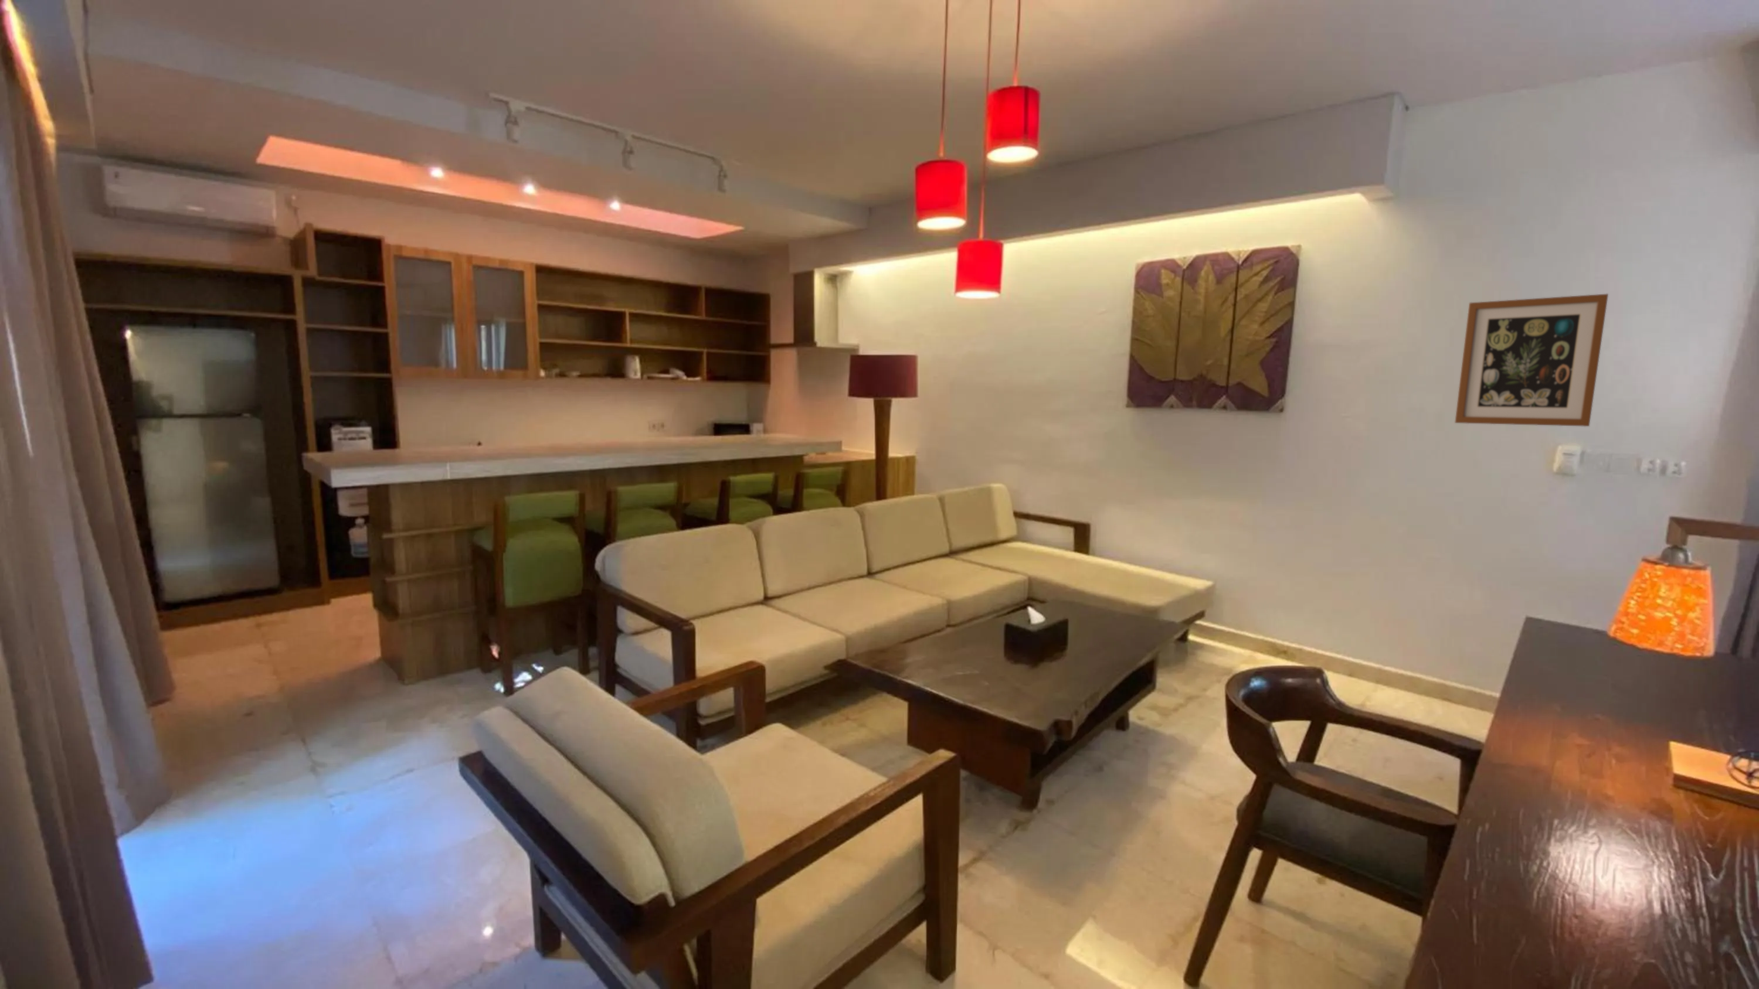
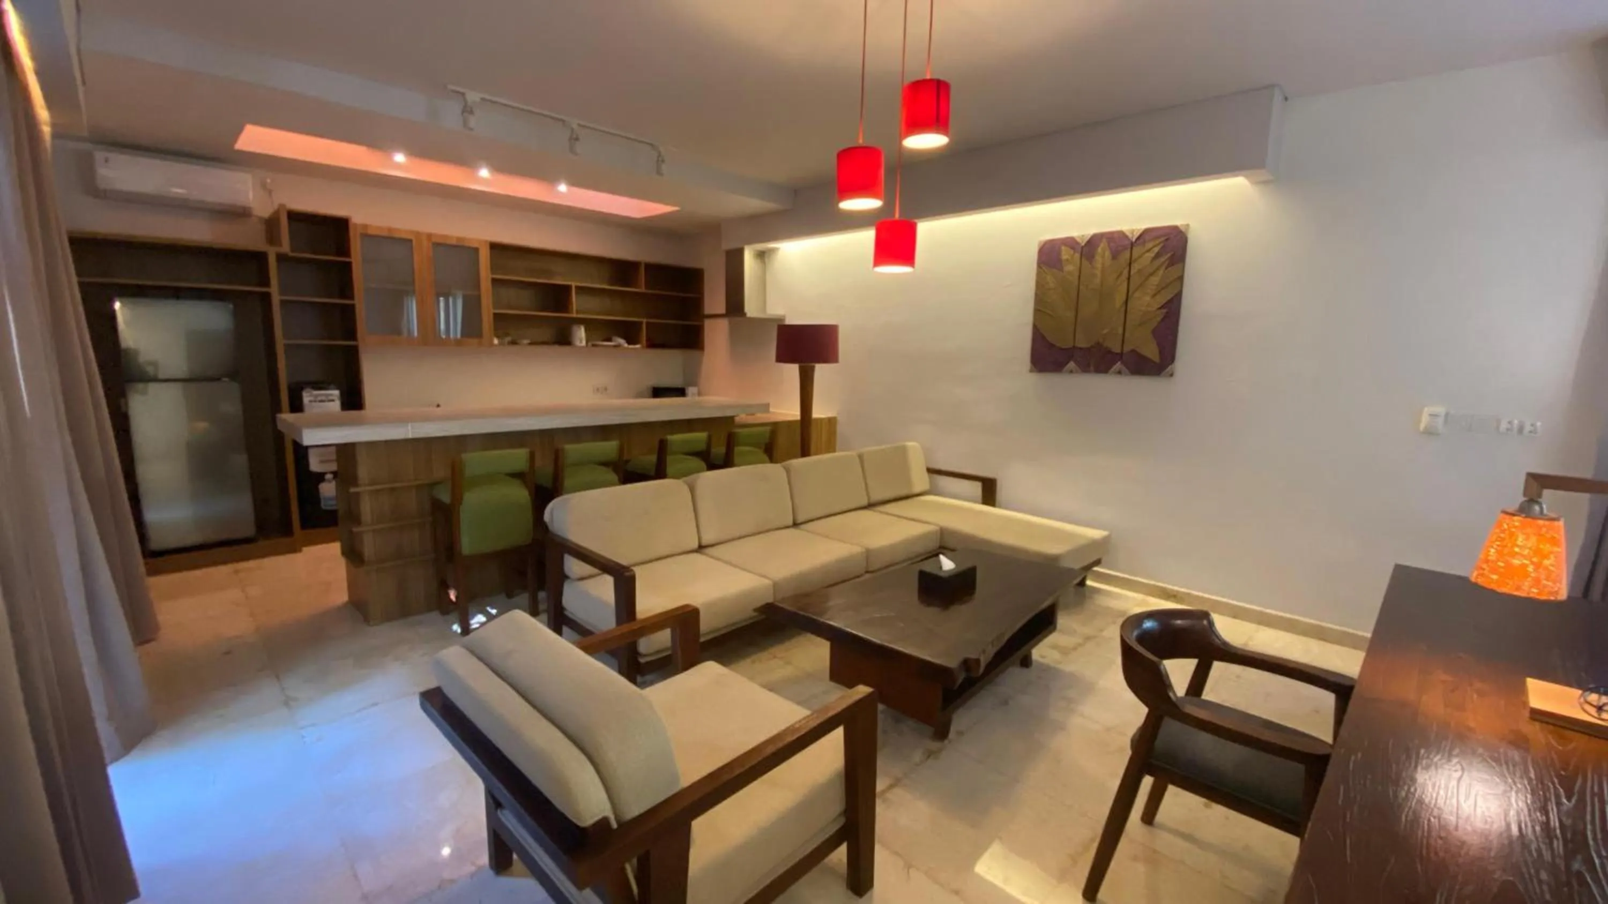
- wall art (1527, 362)
